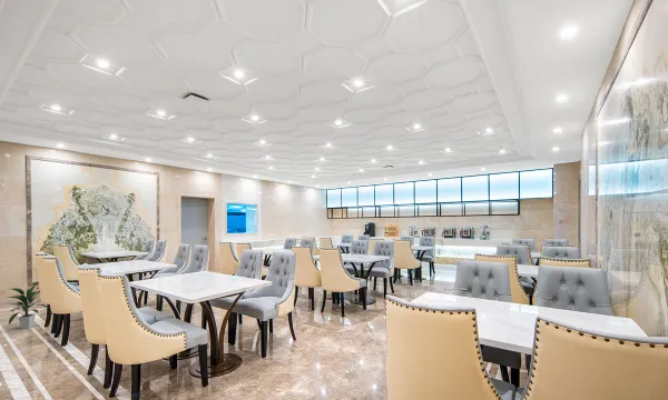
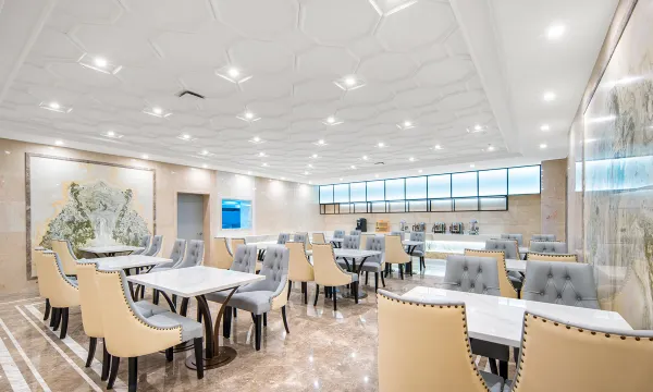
- indoor plant (24, 306)
